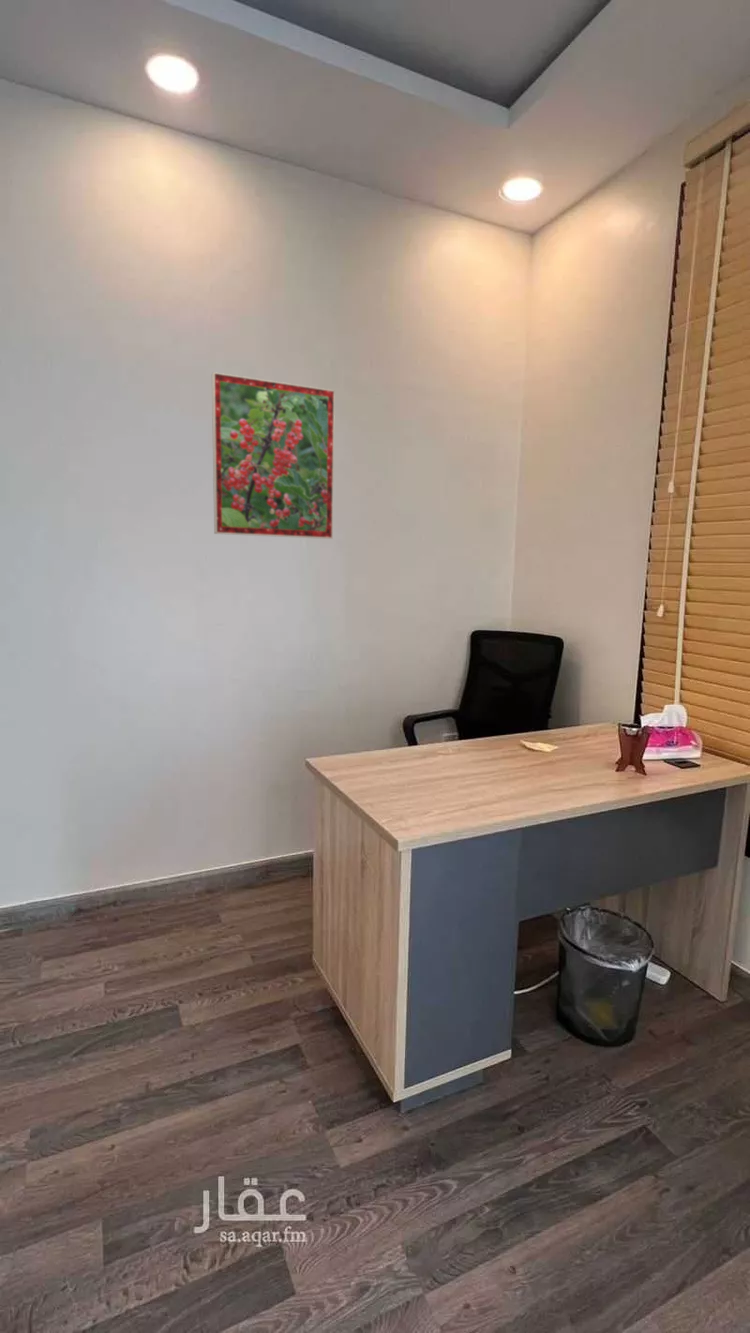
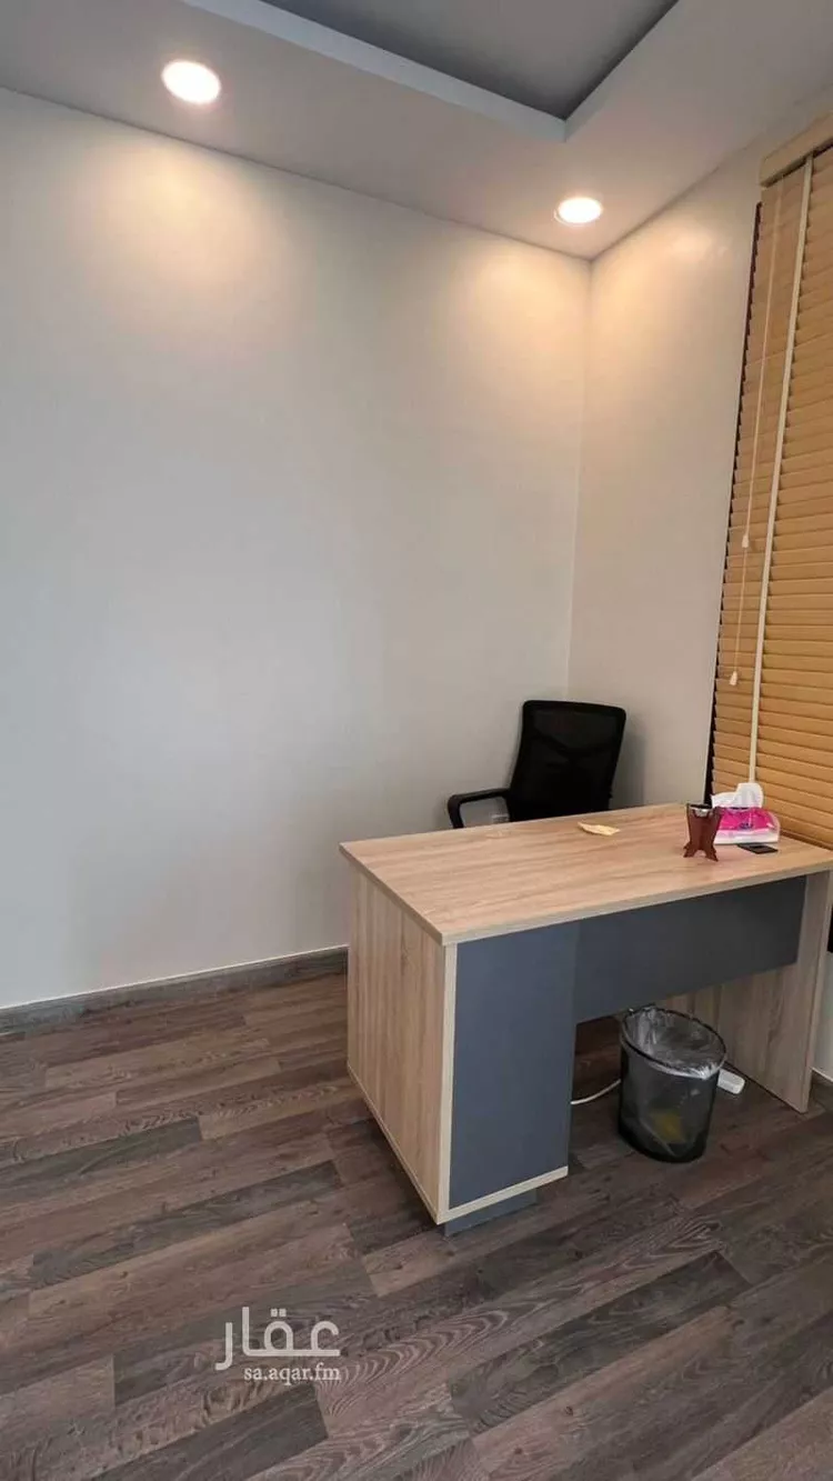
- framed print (275, 460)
